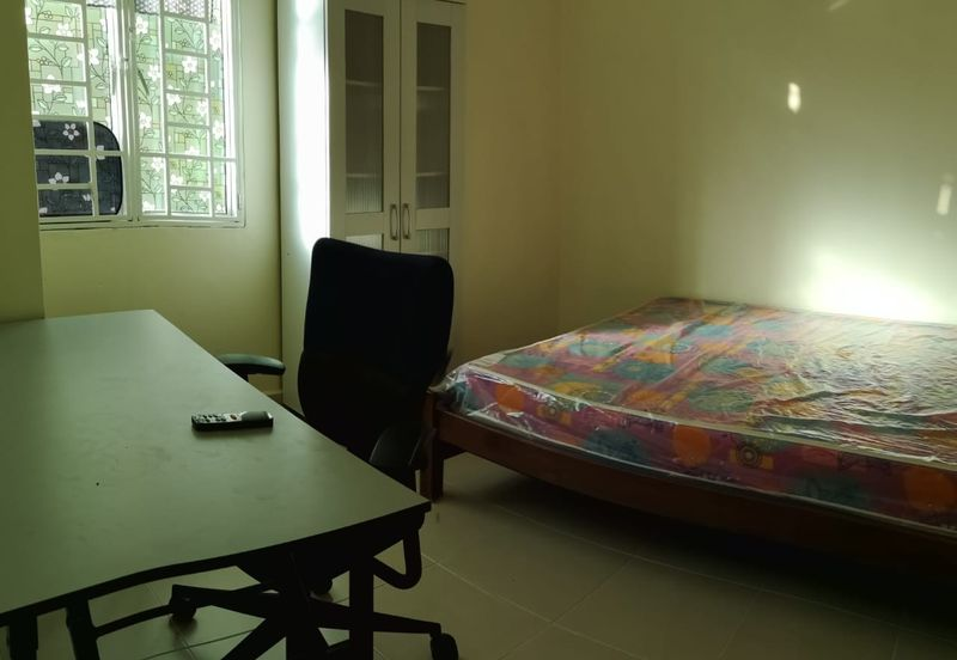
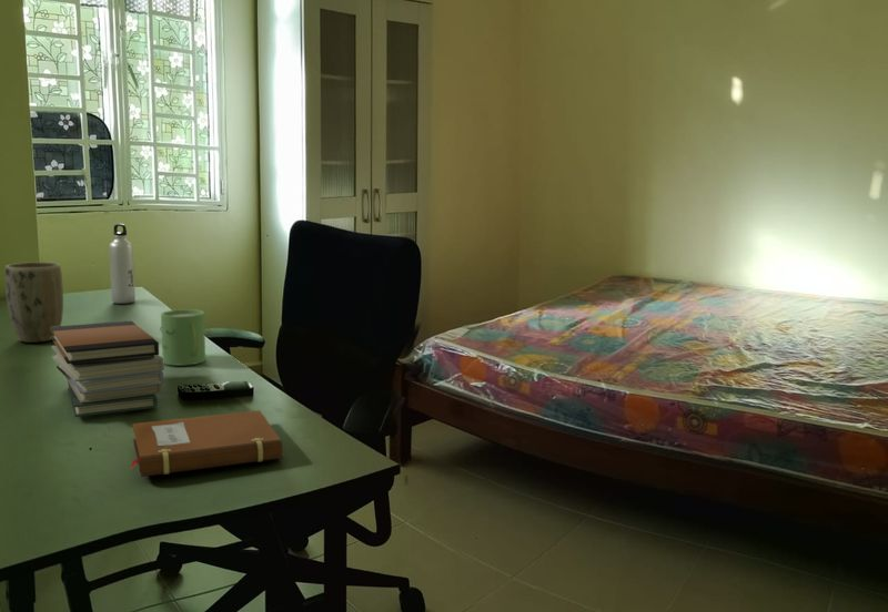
+ book stack (105, 366)
+ mug (184, 337)
+ water bottle (121, 263)
+ notebook (202, 441)
+ plant pot (36, 302)
